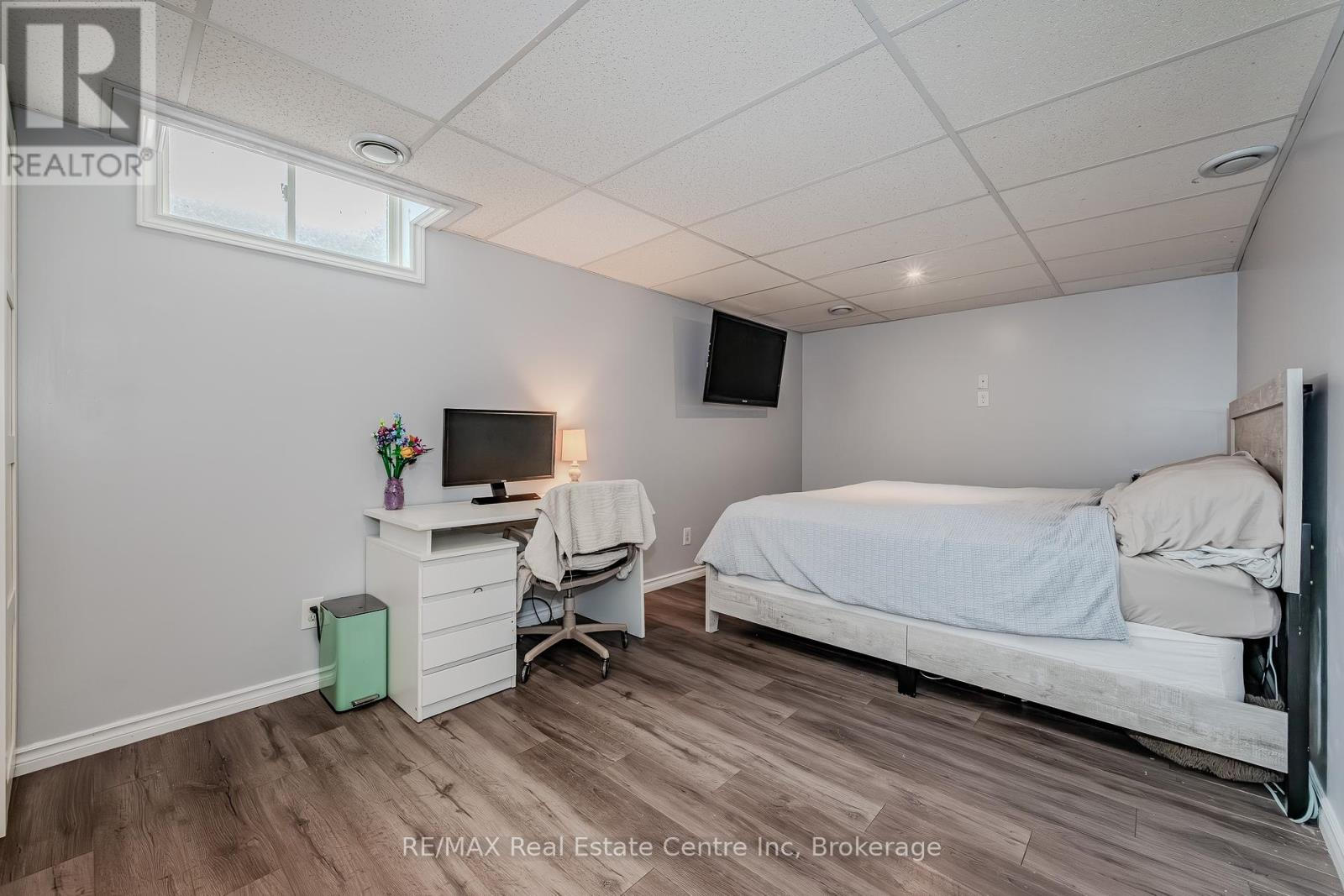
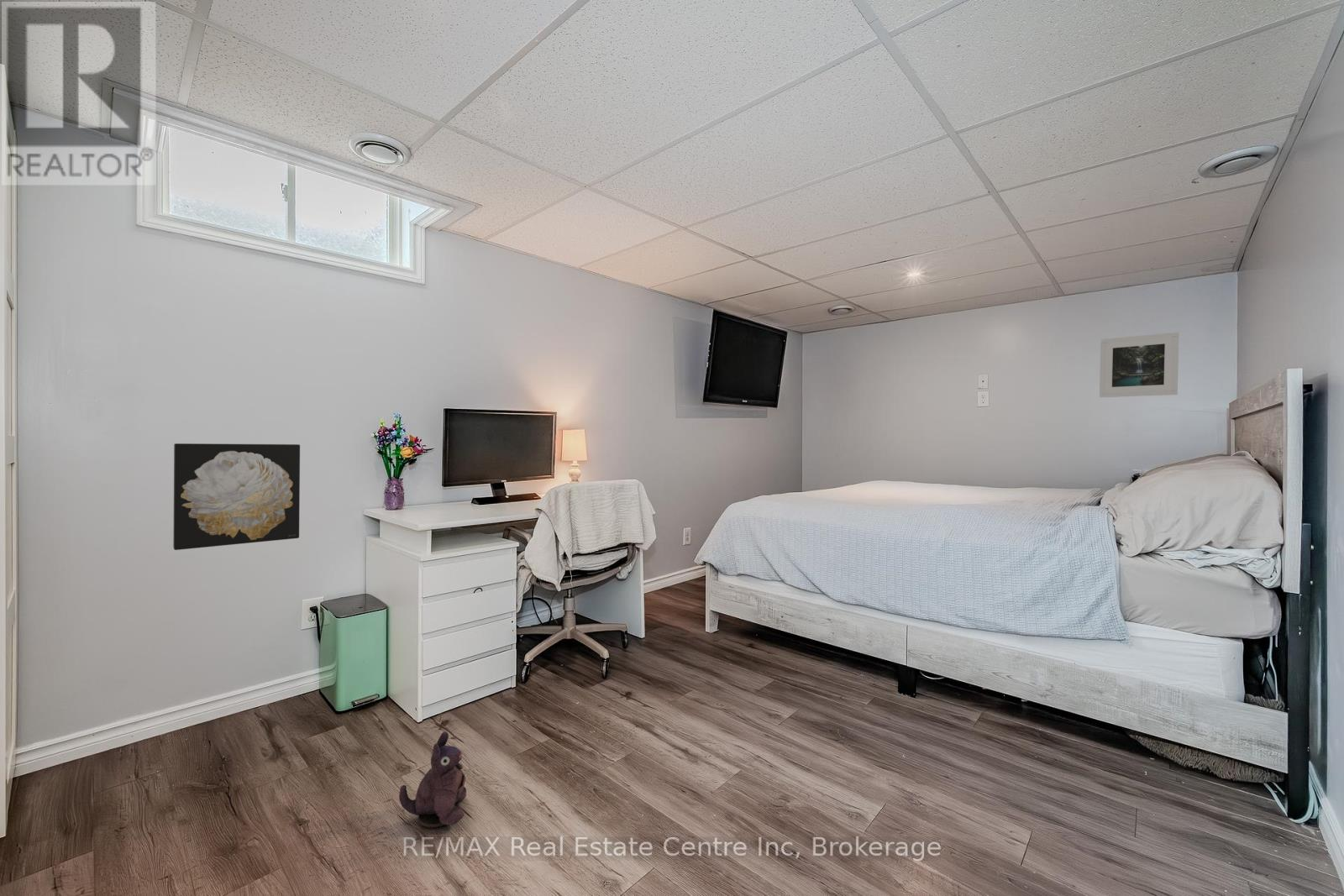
+ plush toy (433, 776)
+ wall art (240, 493)
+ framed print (1137, 365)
